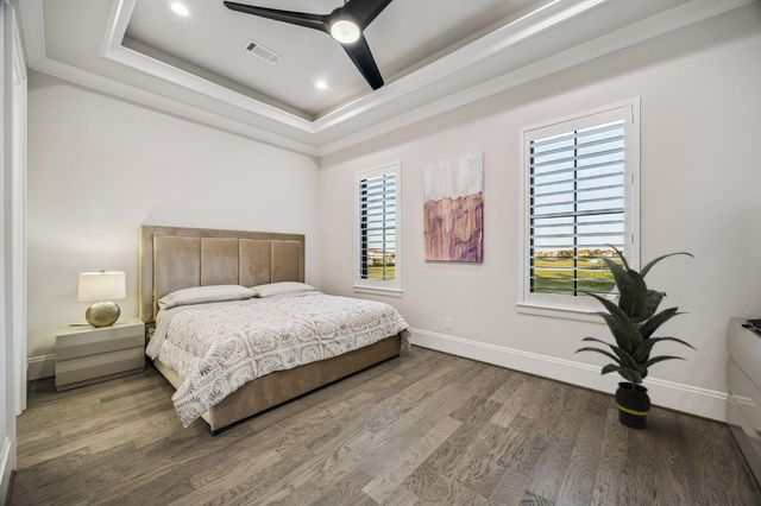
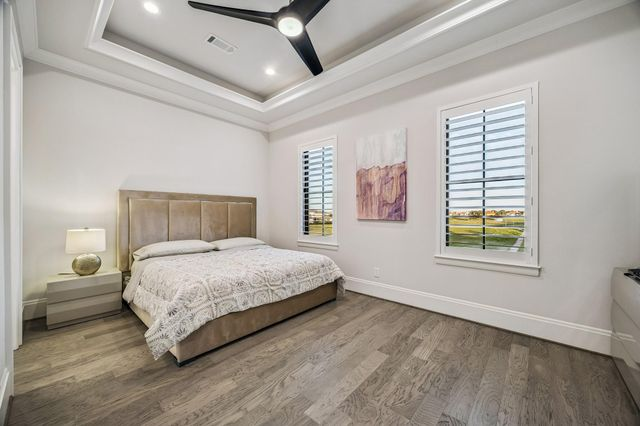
- indoor plant (625, 330)
